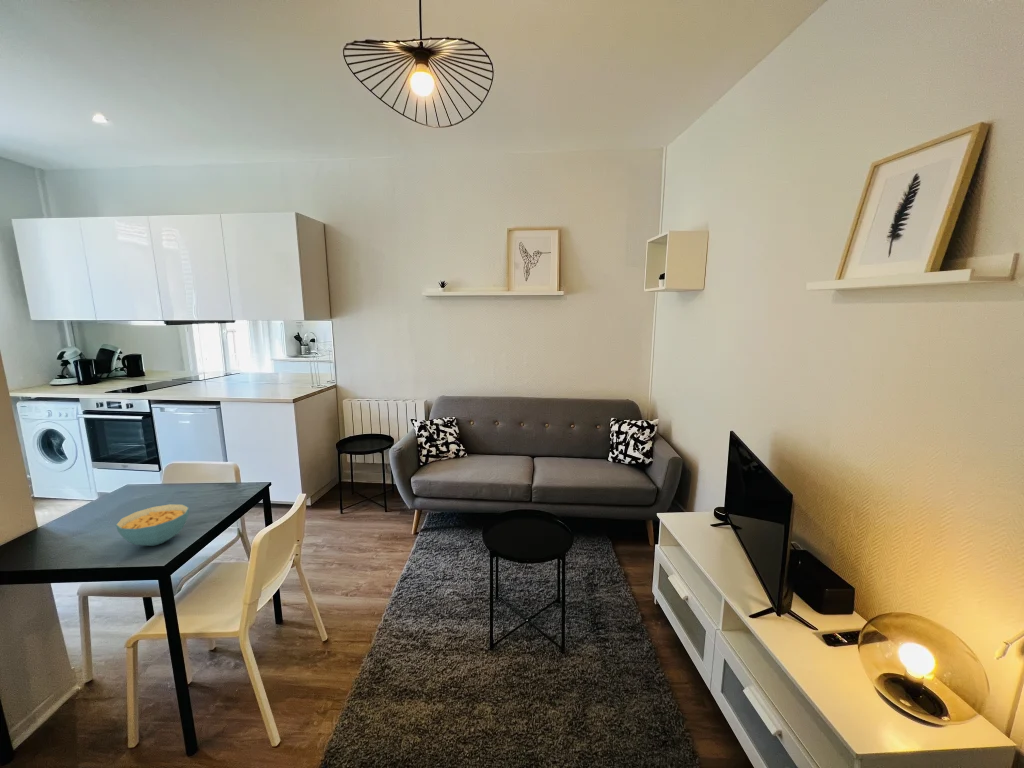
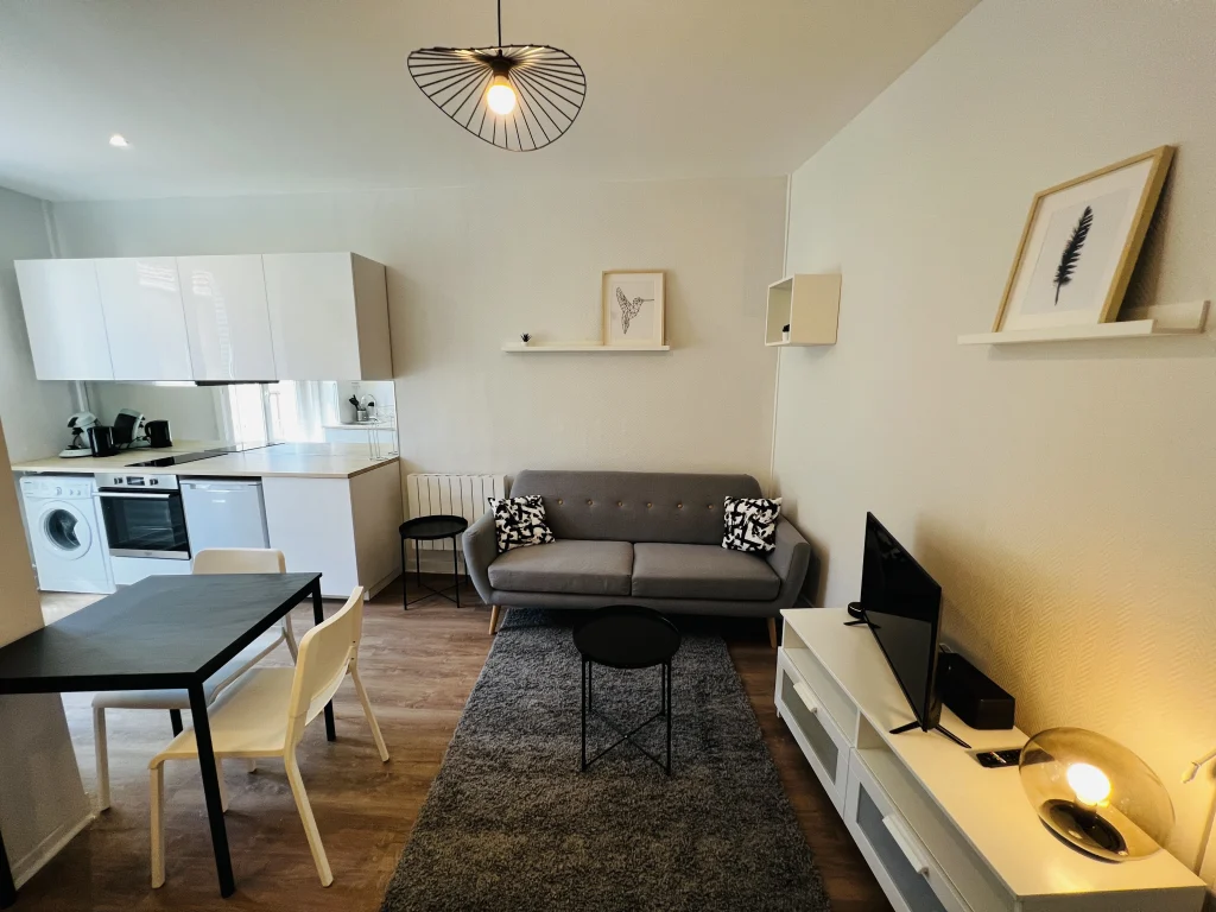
- cereal bowl (155, 528)
